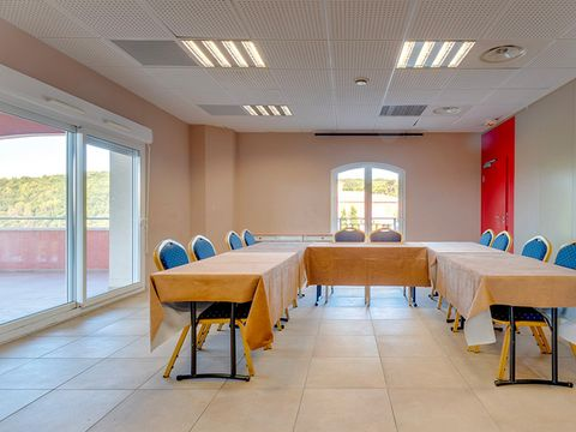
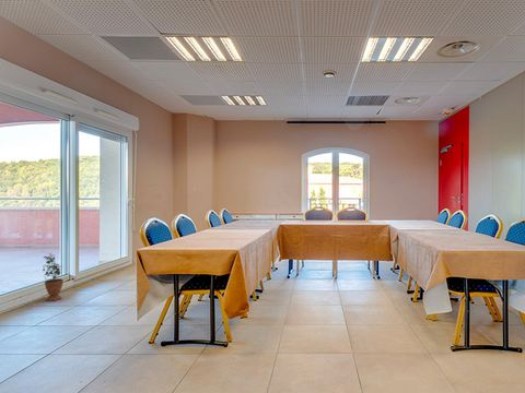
+ potted plant (50, 275)
